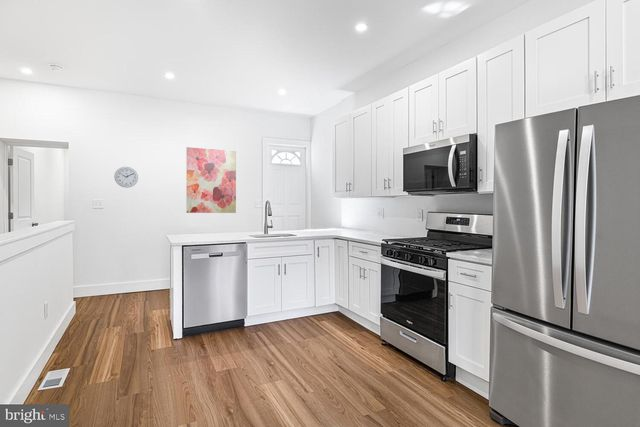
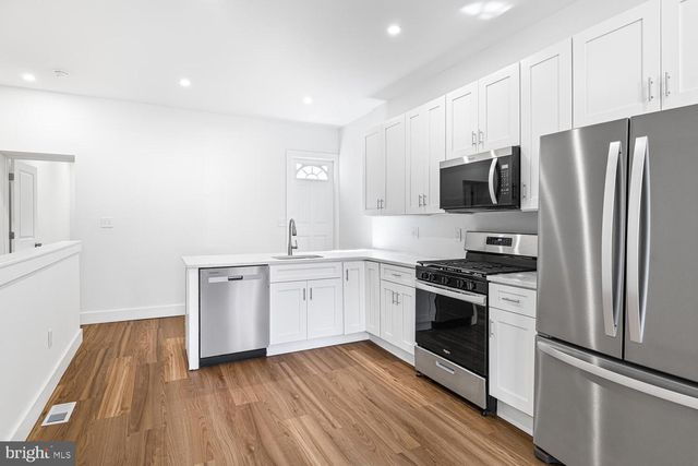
- wall art (211, 181)
- wall clock (126, 177)
